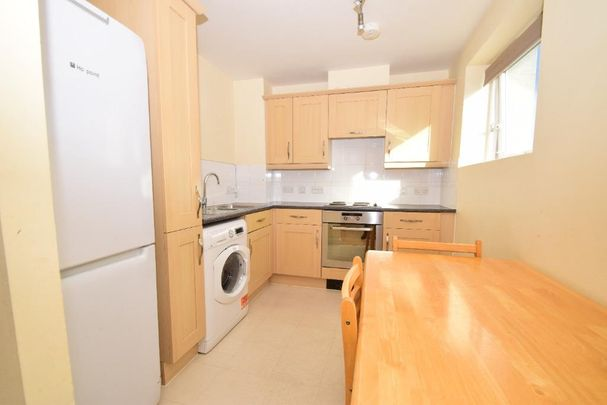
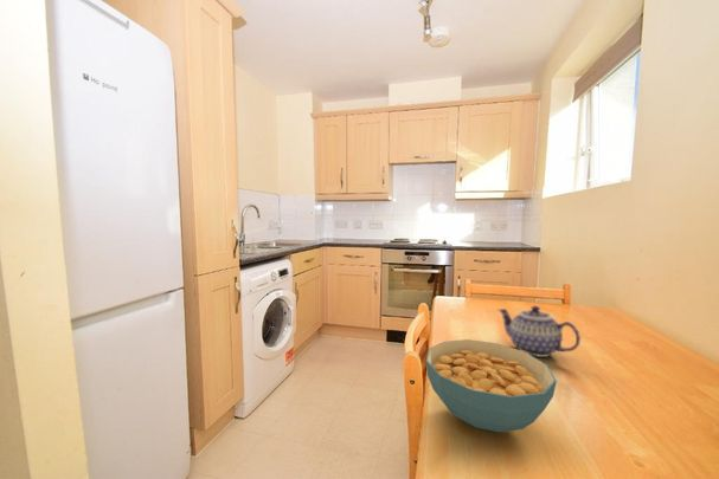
+ cereal bowl (484, 390)
+ teapot (534, 328)
